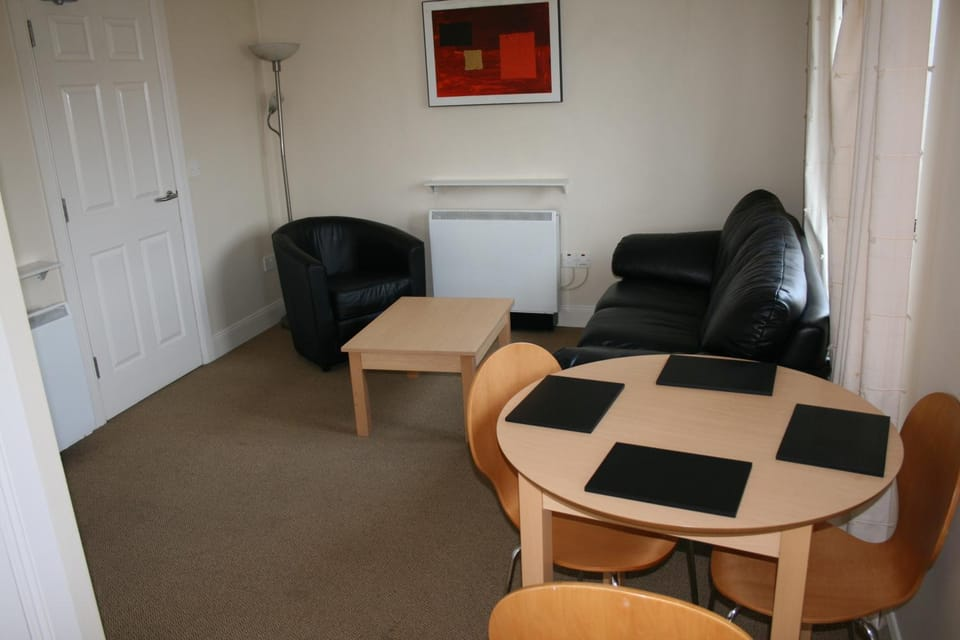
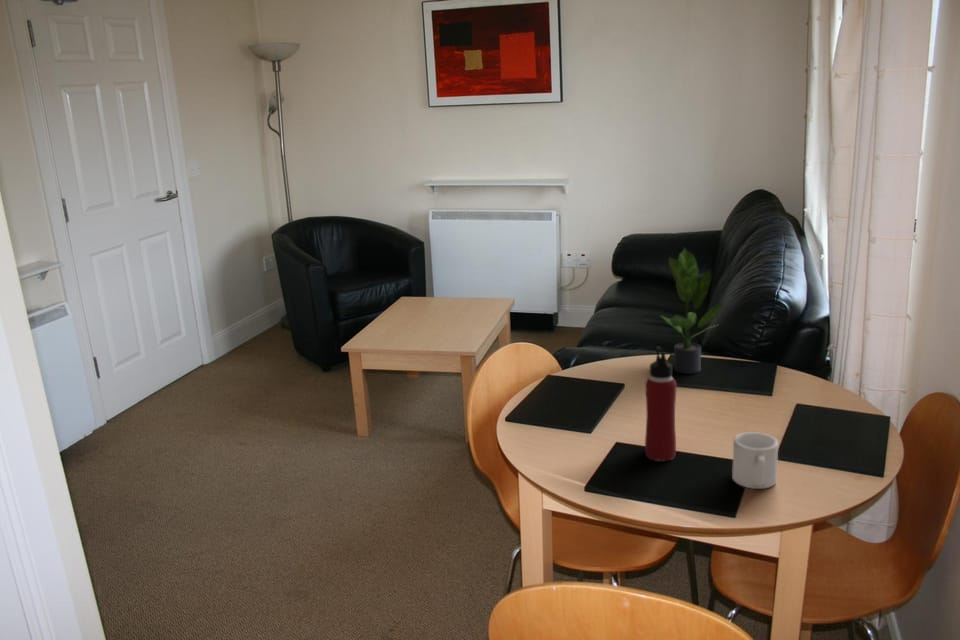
+ water bottle (660, 403)
+ potted plant (687, 313)
+ mug (756, 463)
